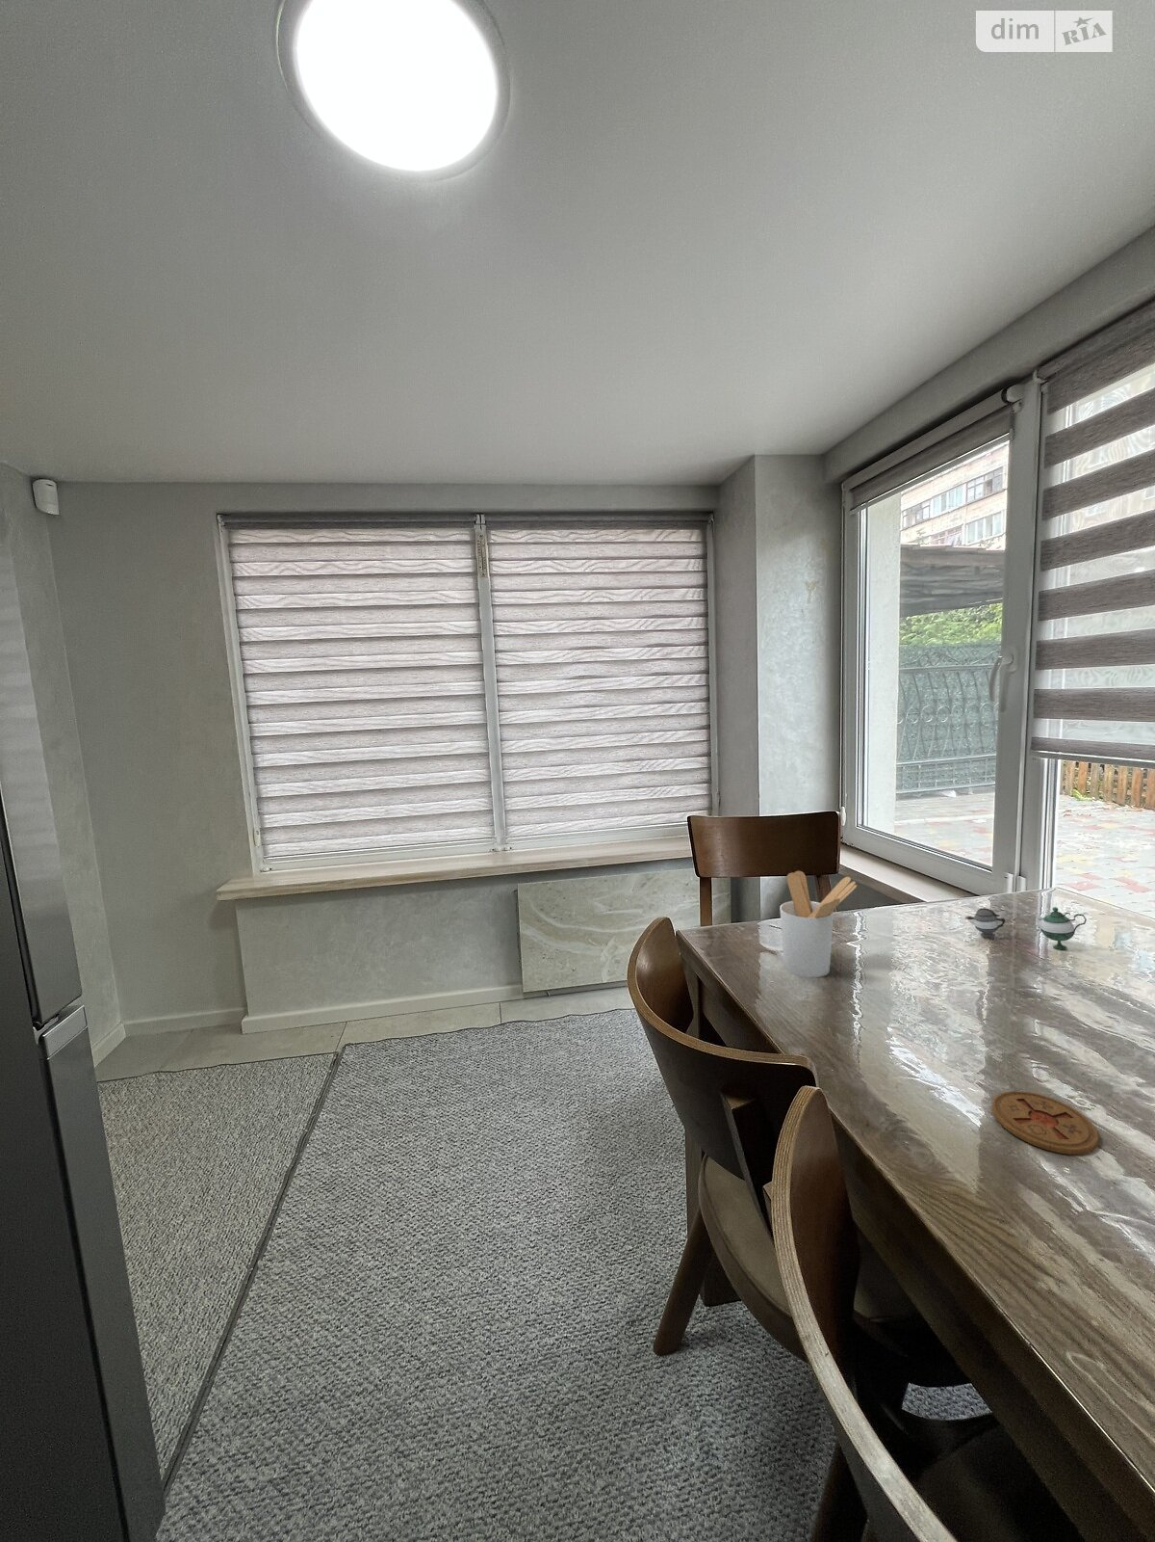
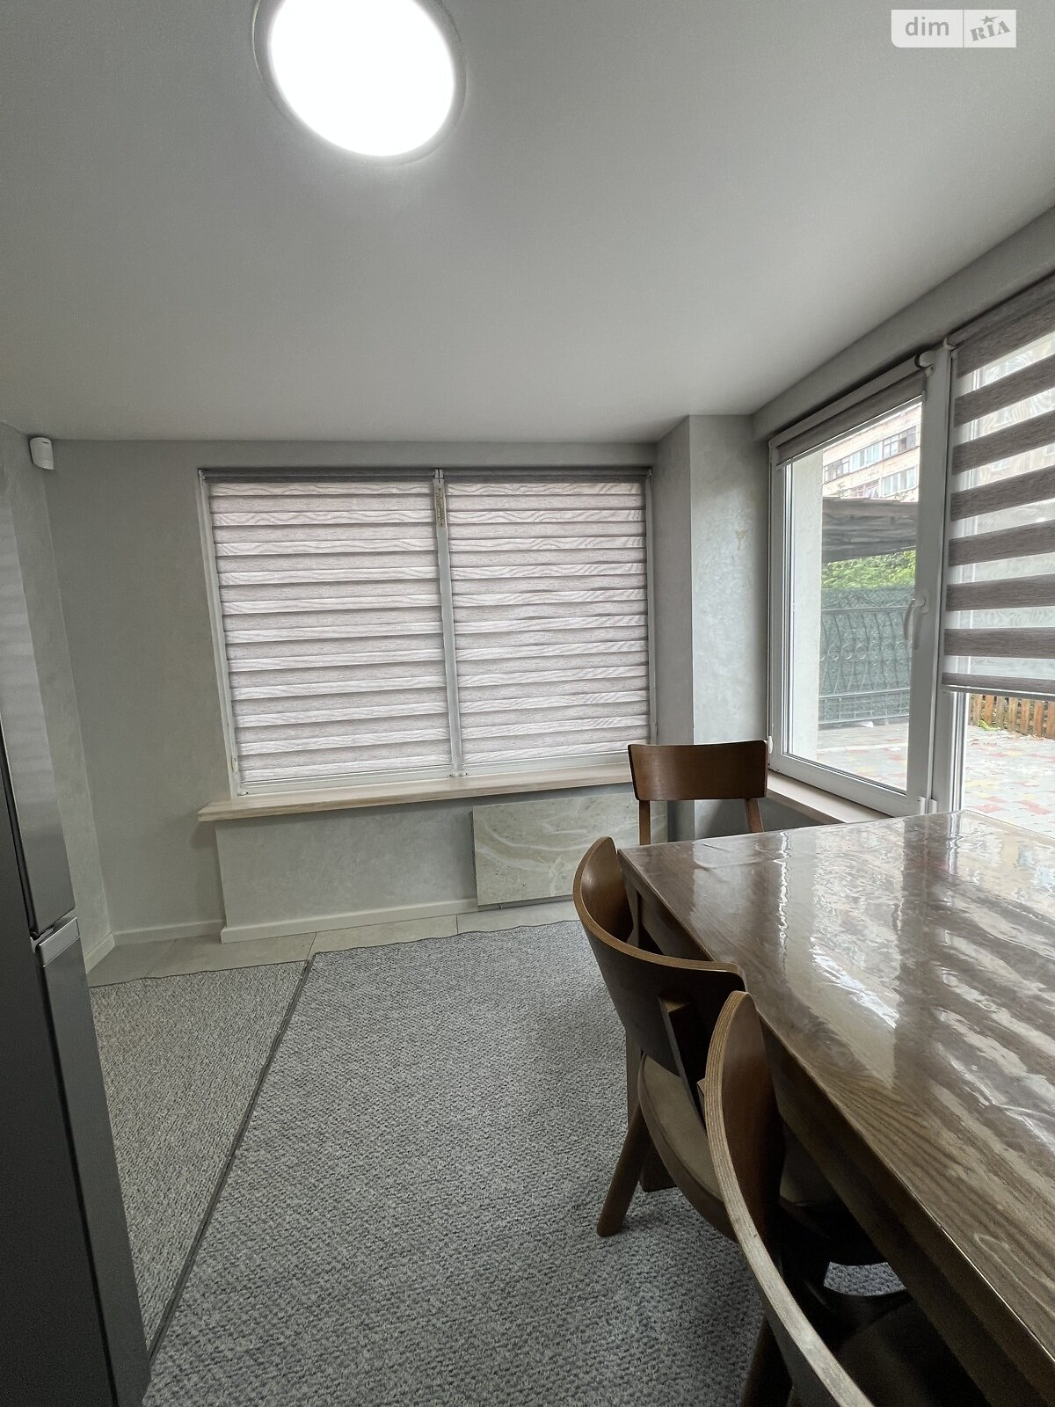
- coaster (1042, 1119)
- teapot (1036, 922)
- utensil holder (819, 923)
